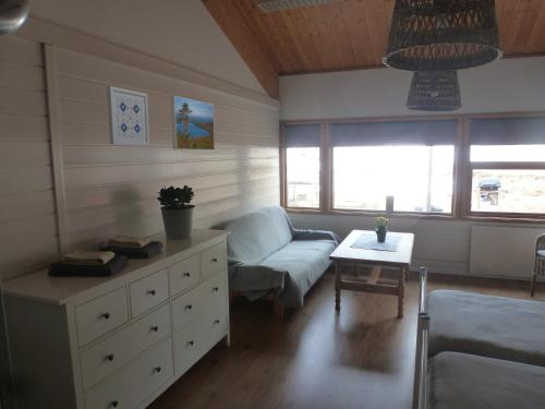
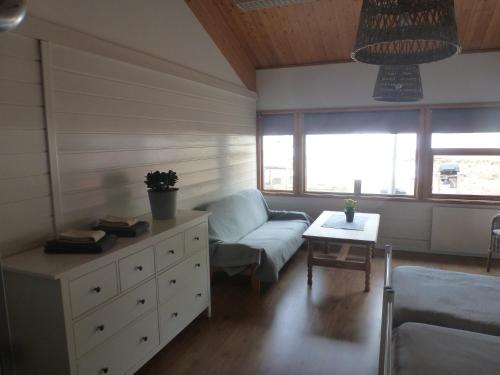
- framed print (194, 125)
- wall art (129, 117)
